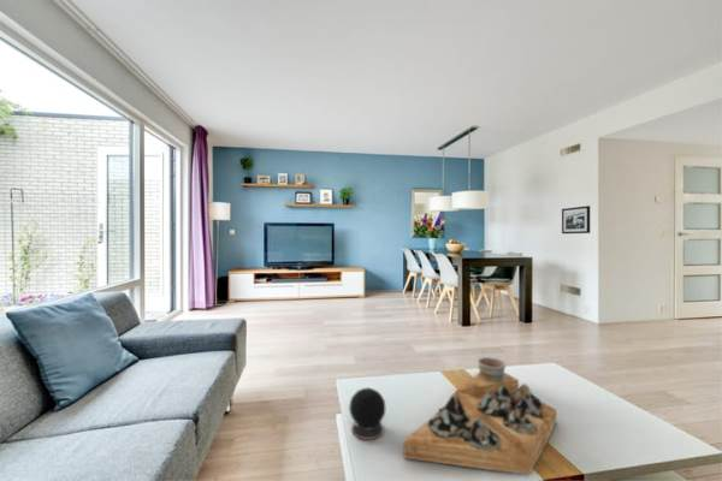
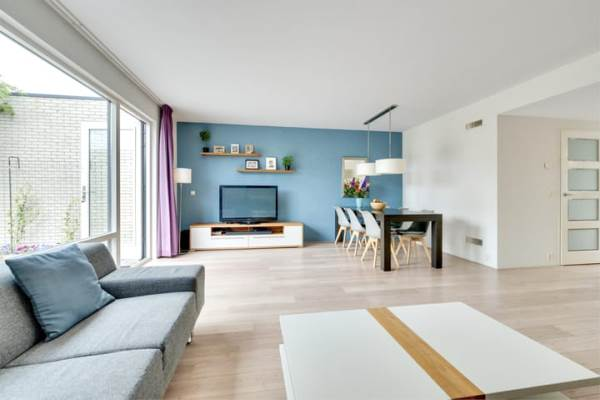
- picture frame (575, 220)
- decorative tray (479, 394)
- speaker (367, 410)
